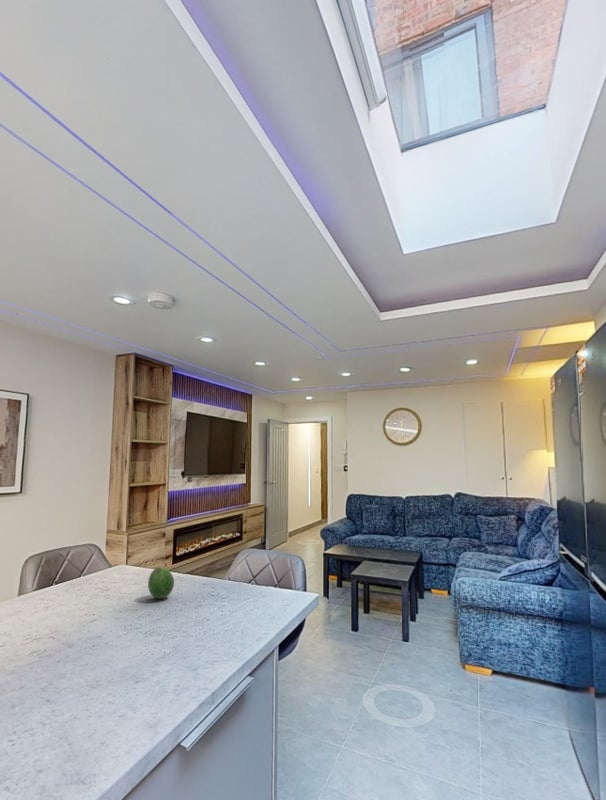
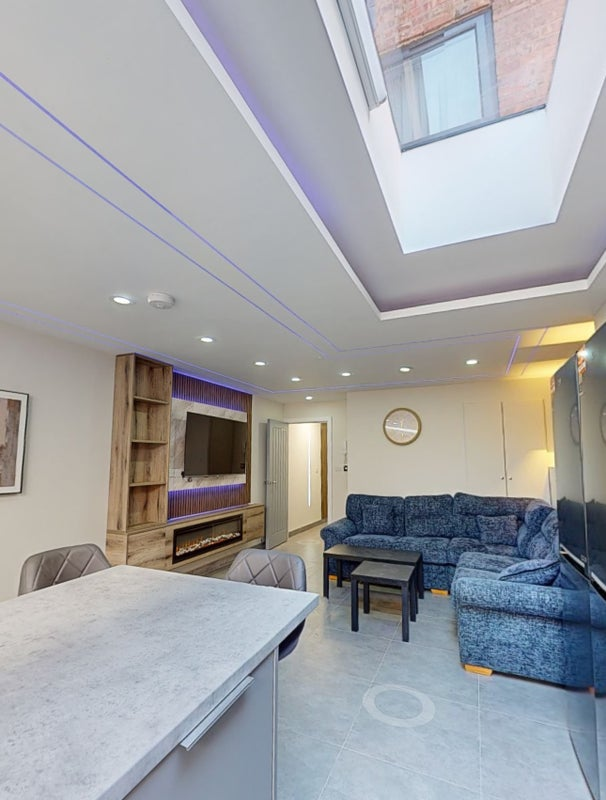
- fruit (161, 582)
